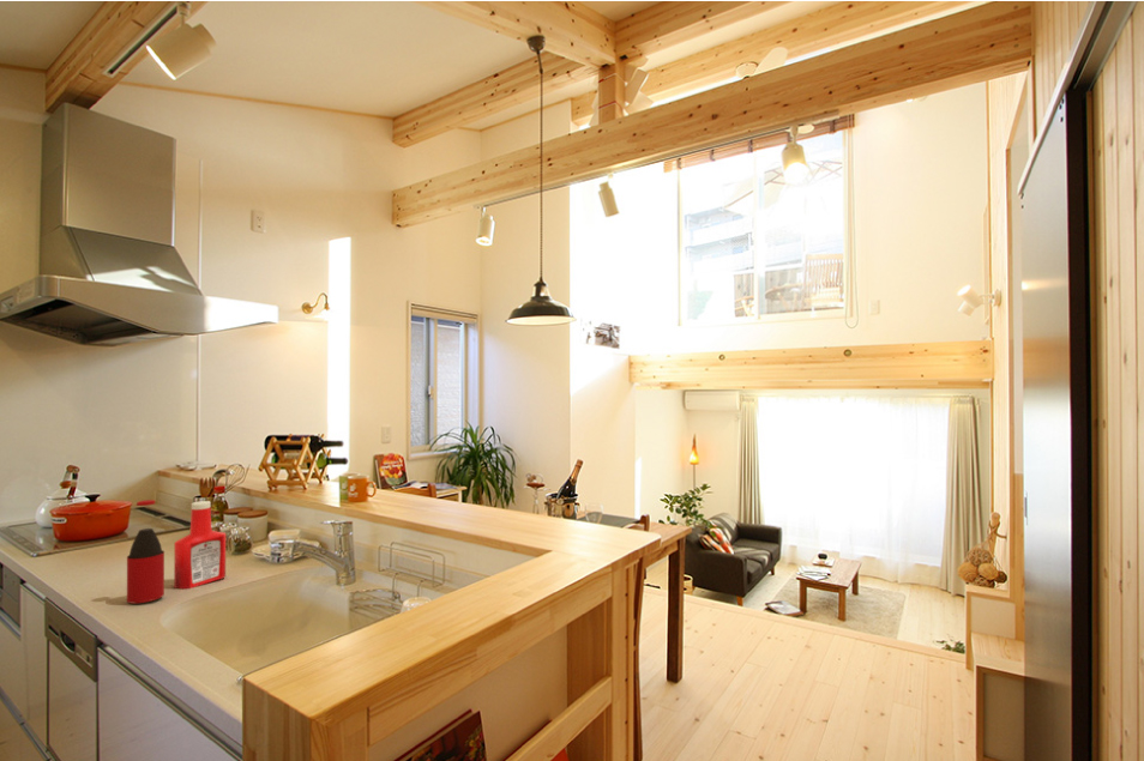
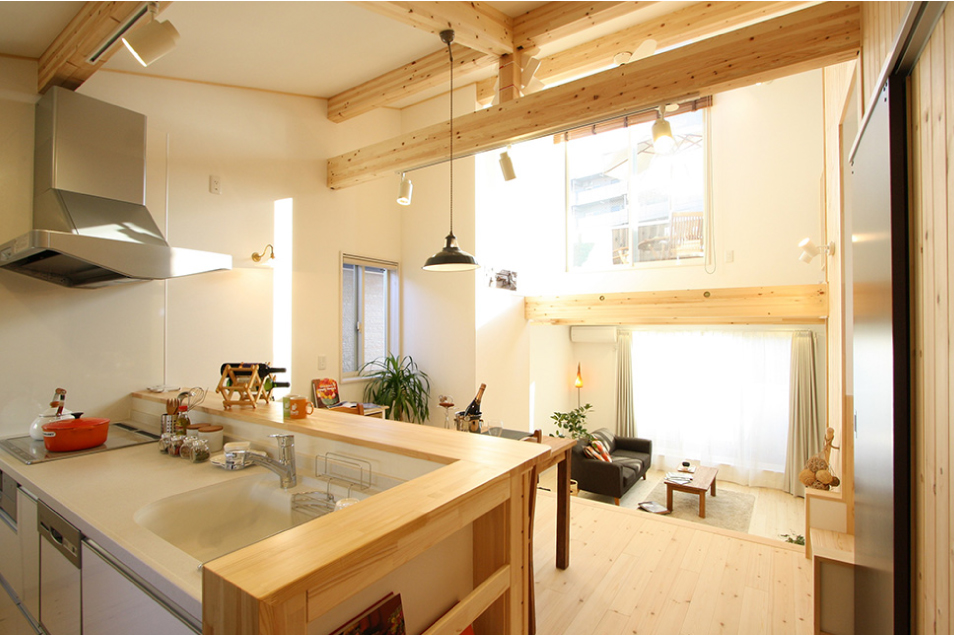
- soap bottle (200, 542)
- bottle (145, 550)
